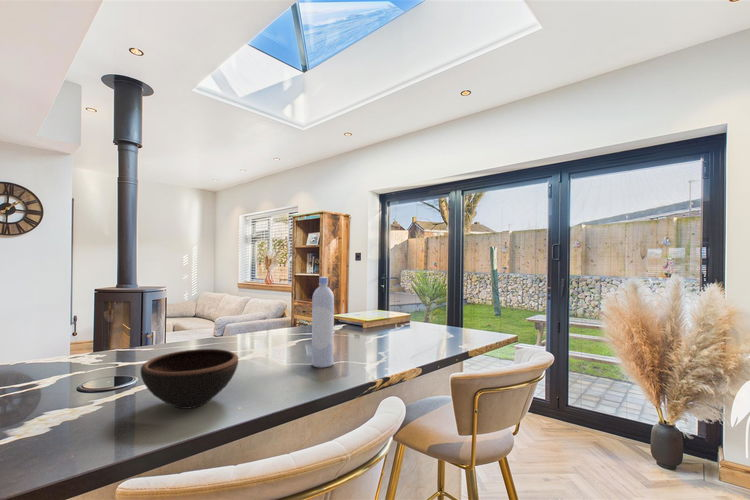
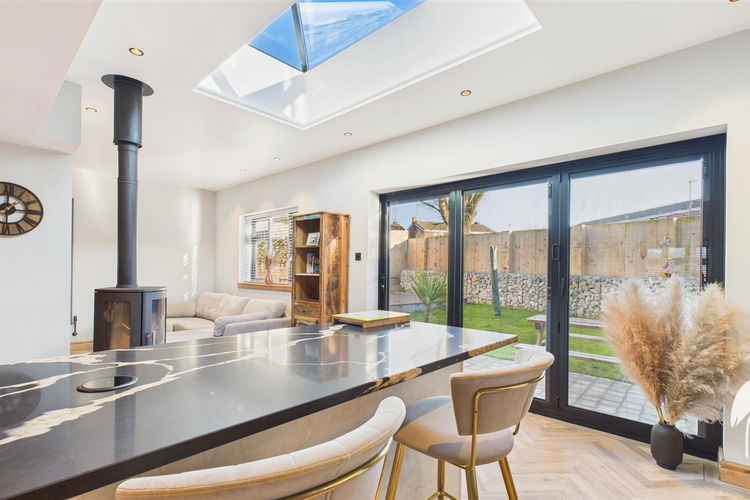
- bowl (191, 381)
- bottle (322, 320)
